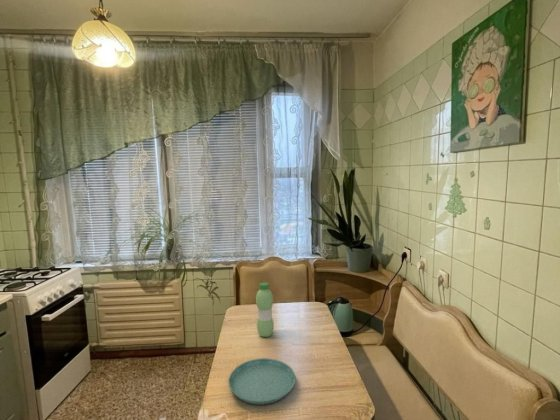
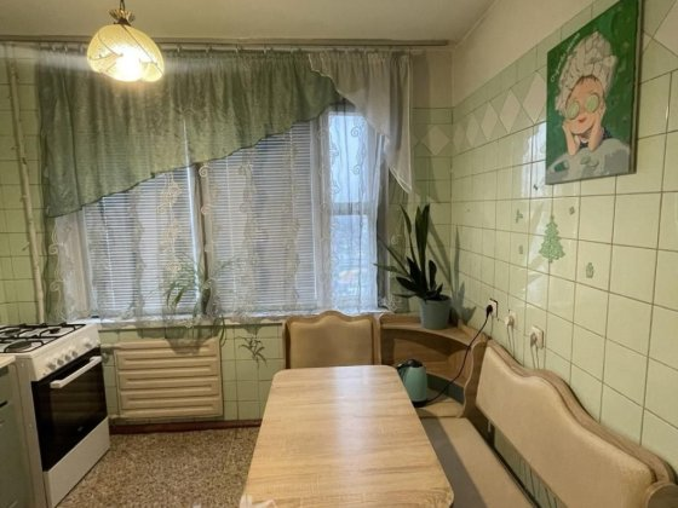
- water bottle (264, 309)
- saucer (262, 381)
